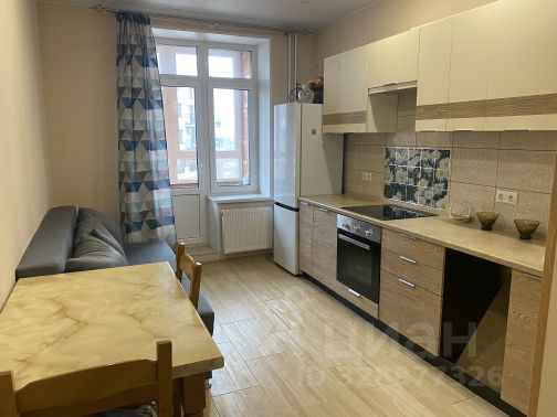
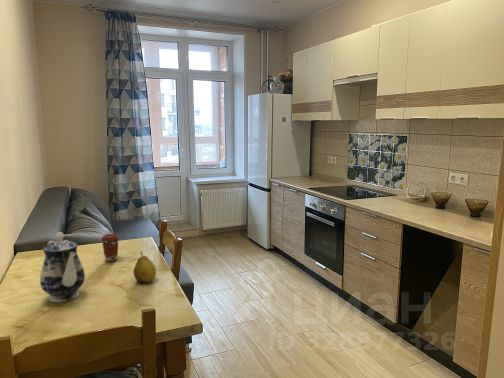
+ teapot (61, 264)
+ coffee cup (110, 247)
+ fruit (144, 266)
